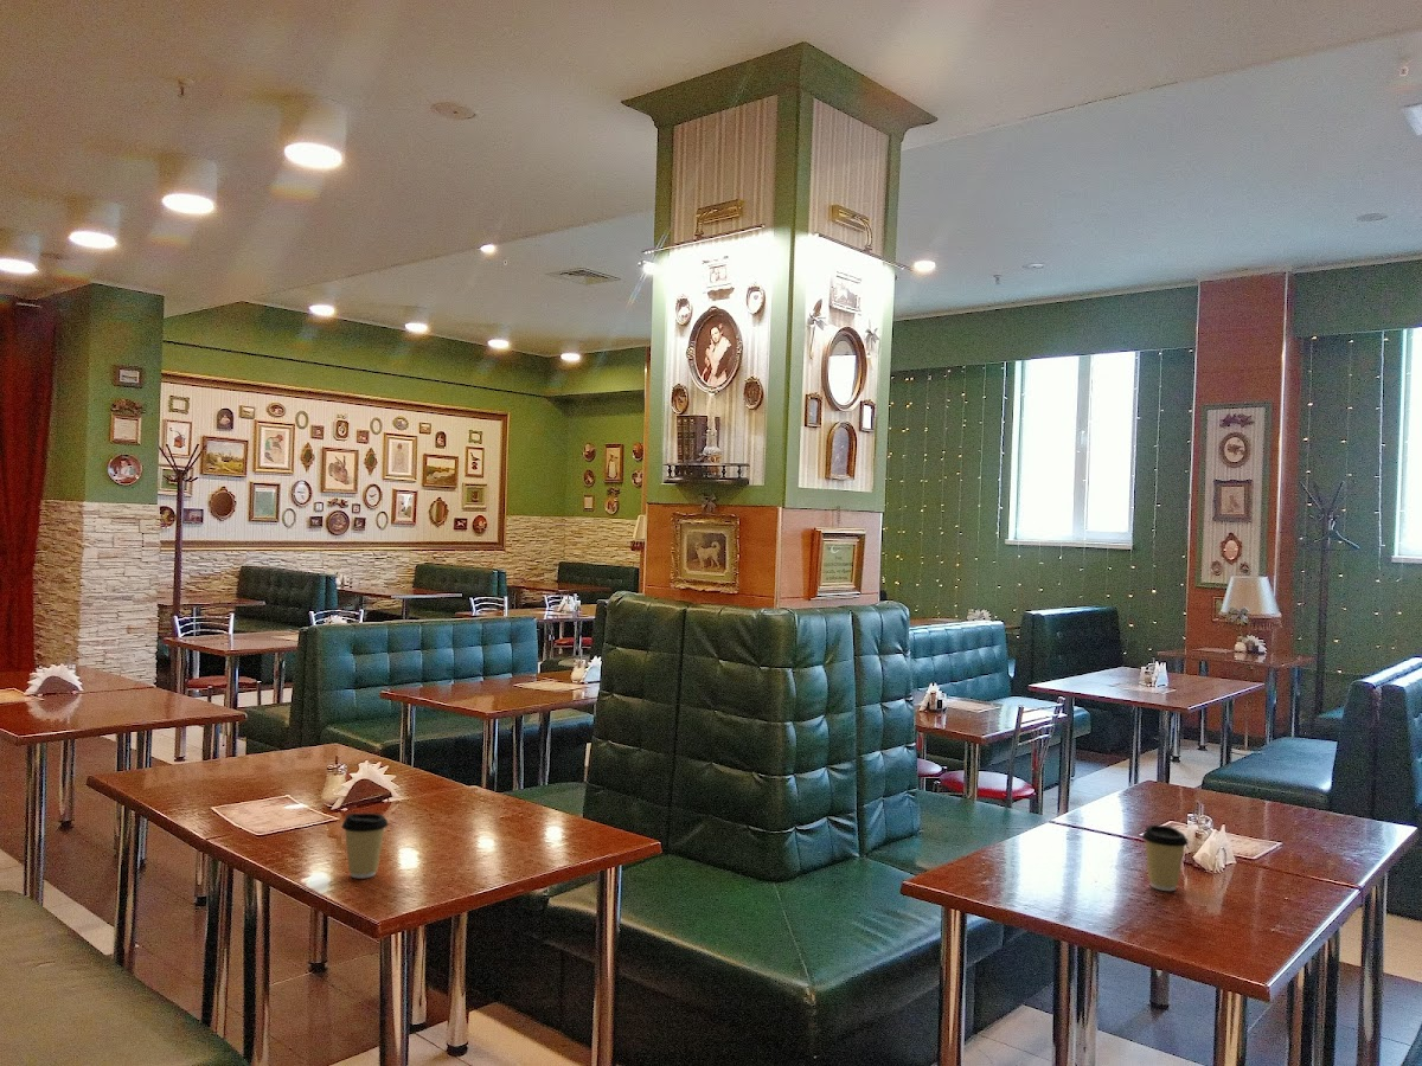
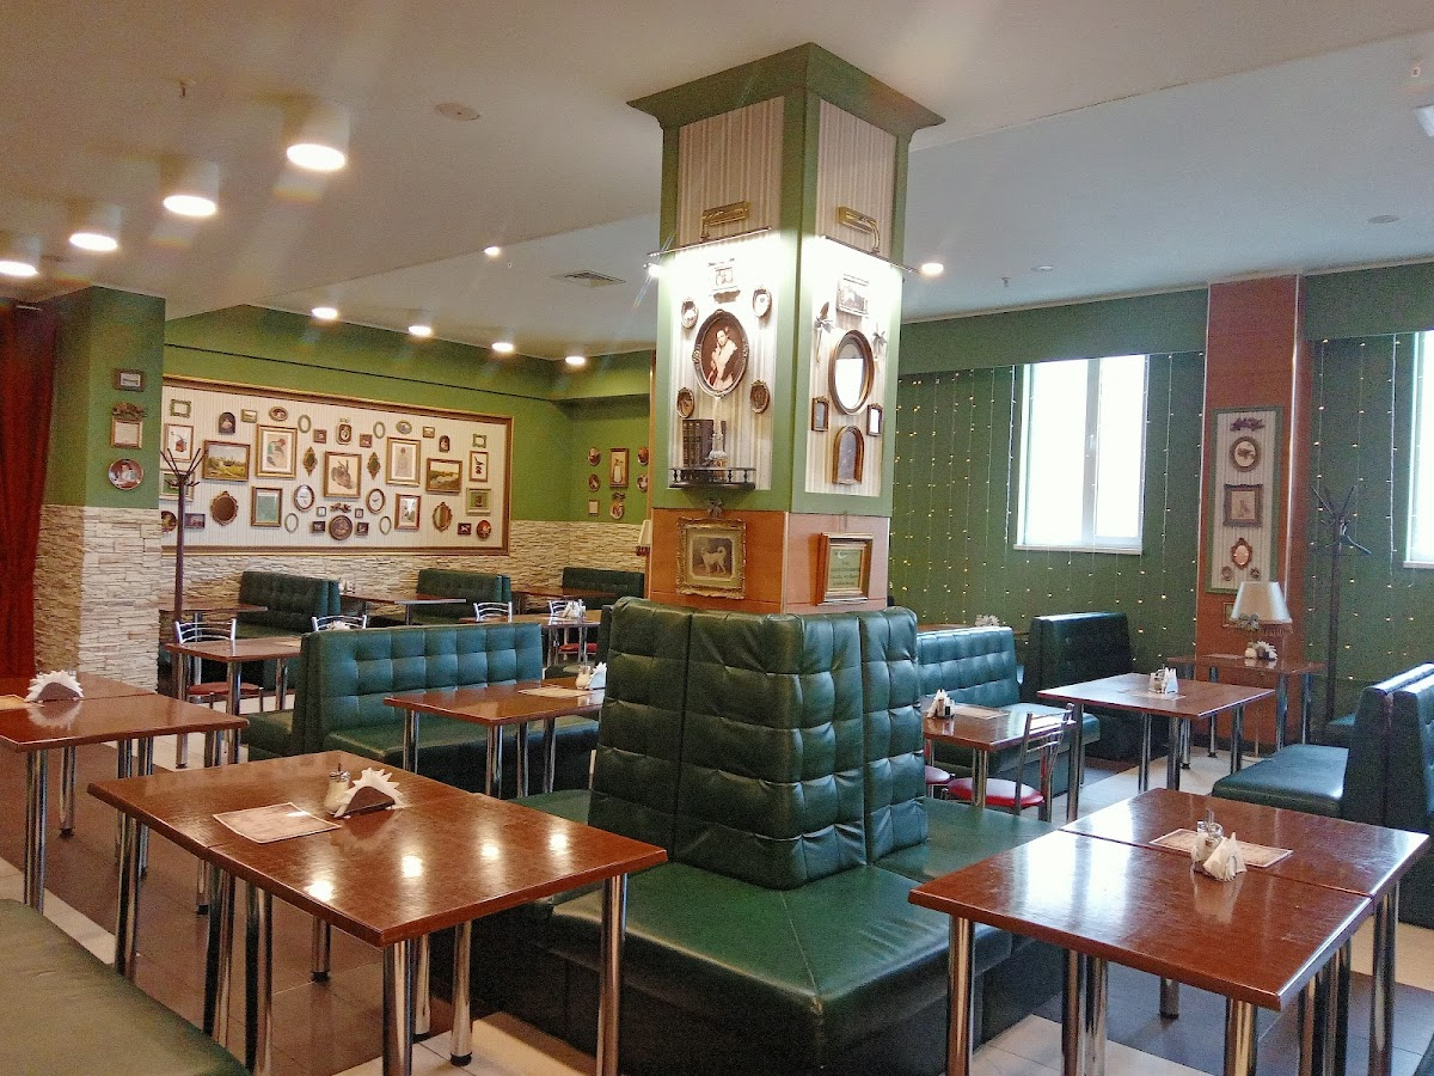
- coffee cup (364, 845)
- coffee cup (1164, 858)
